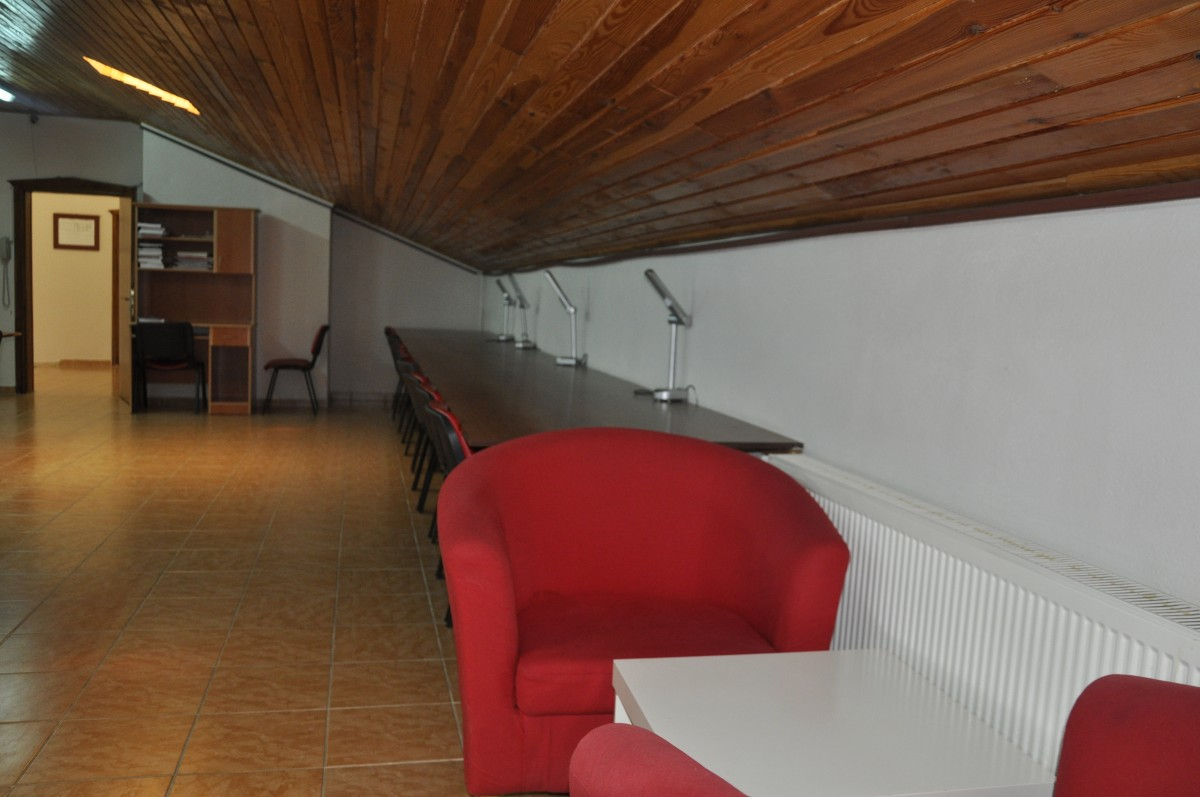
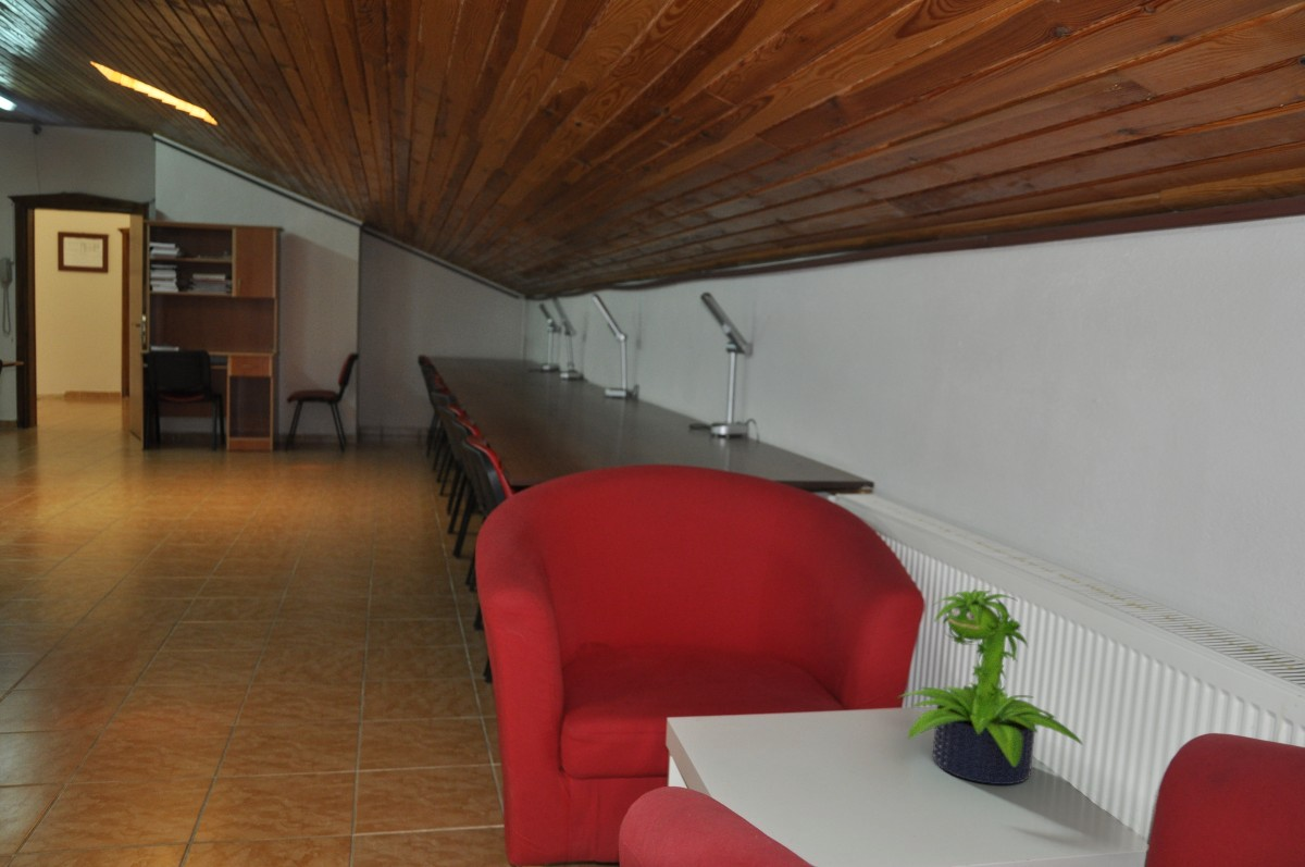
+ potted plant (986, 677)
